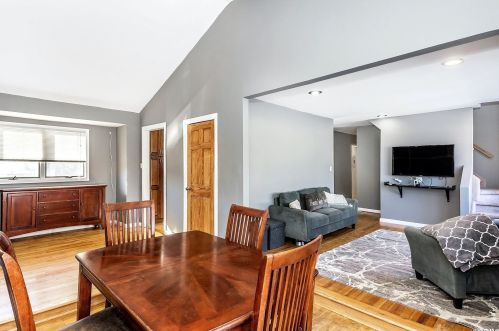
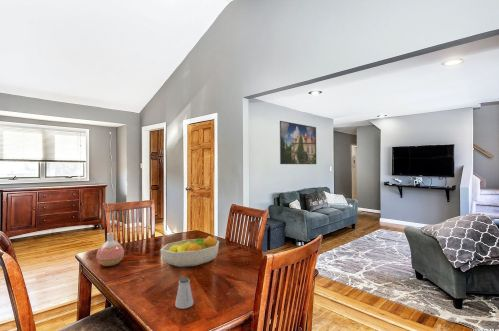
+ fruit bowl (191, 249)
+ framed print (299, 144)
+ vase (110, 248)
+ saltshaker (184, 291)
